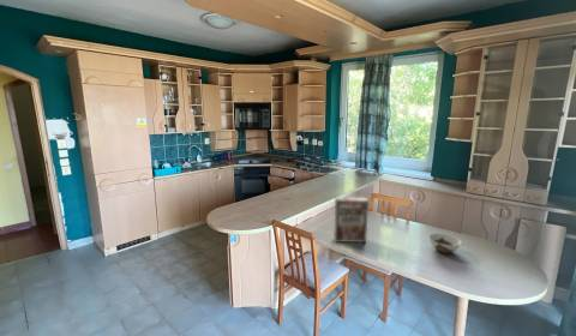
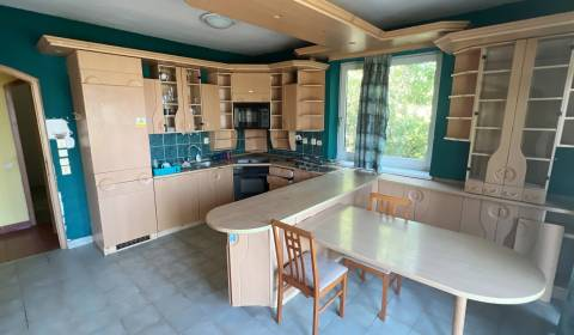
- cereal box (350, 220)
- bowl (444, 245)
